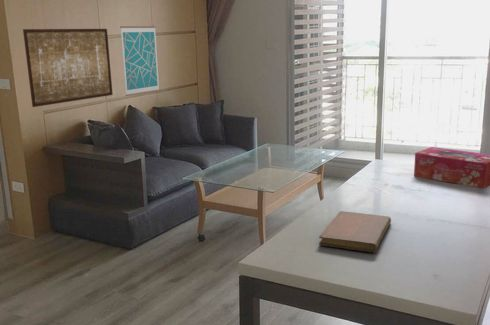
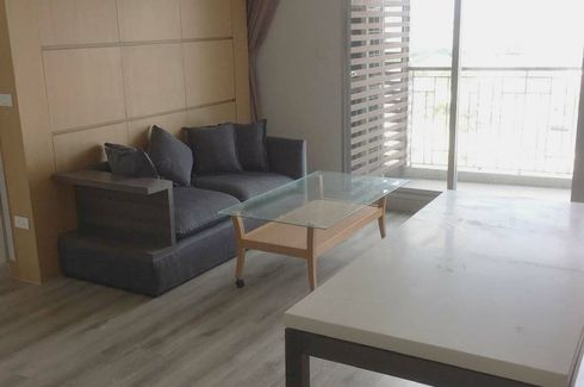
- wall art (72, 65)
- tissue box (456, 166)
- wall art (140, 60)
- notebook (356, 229)
